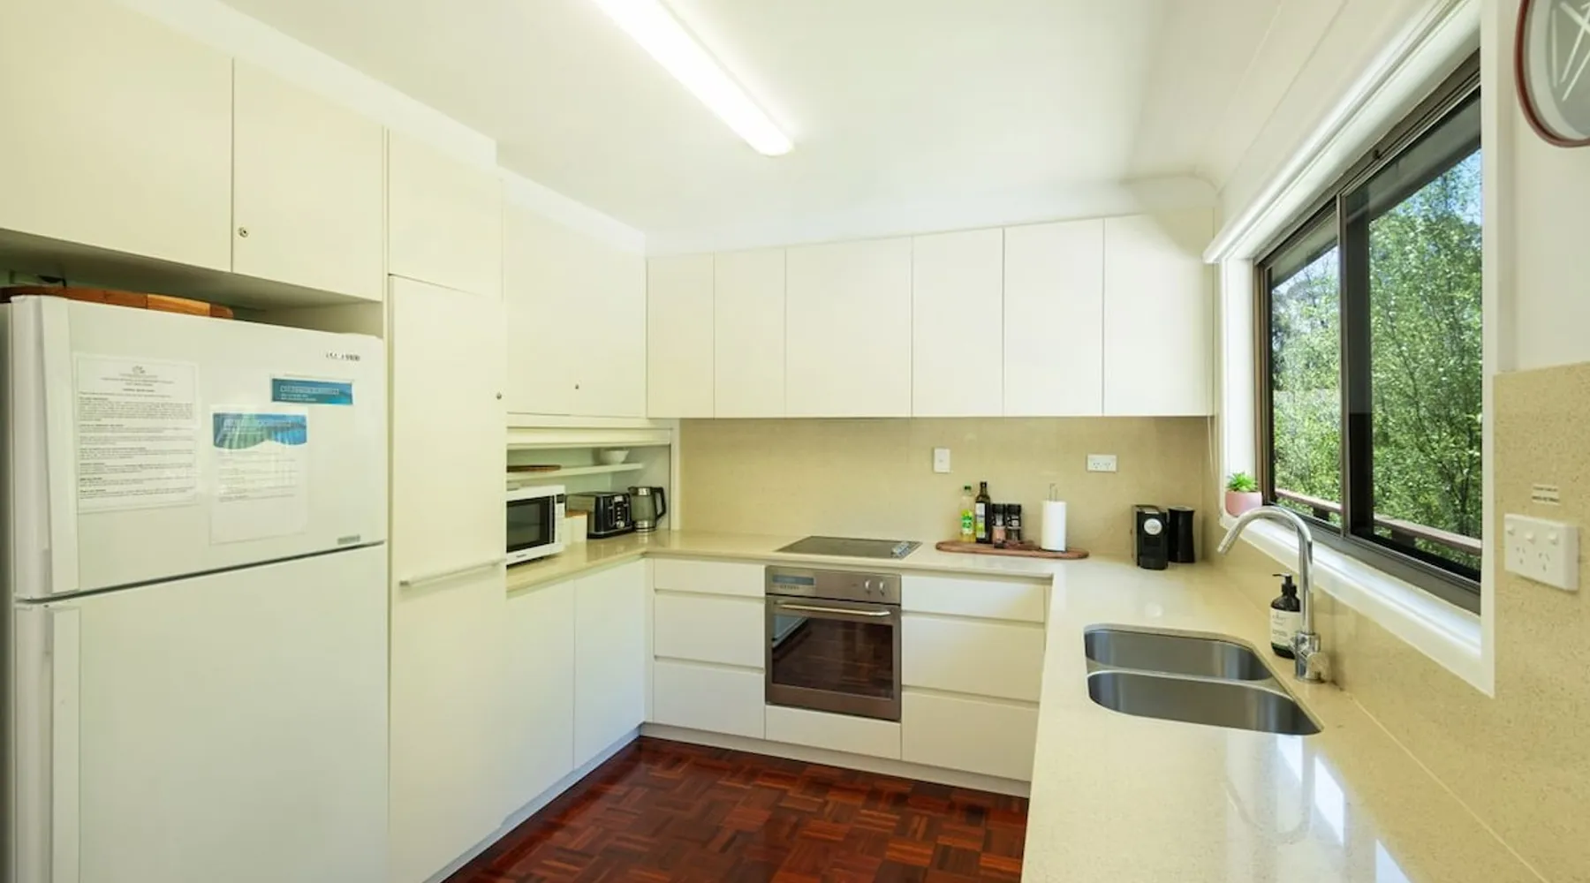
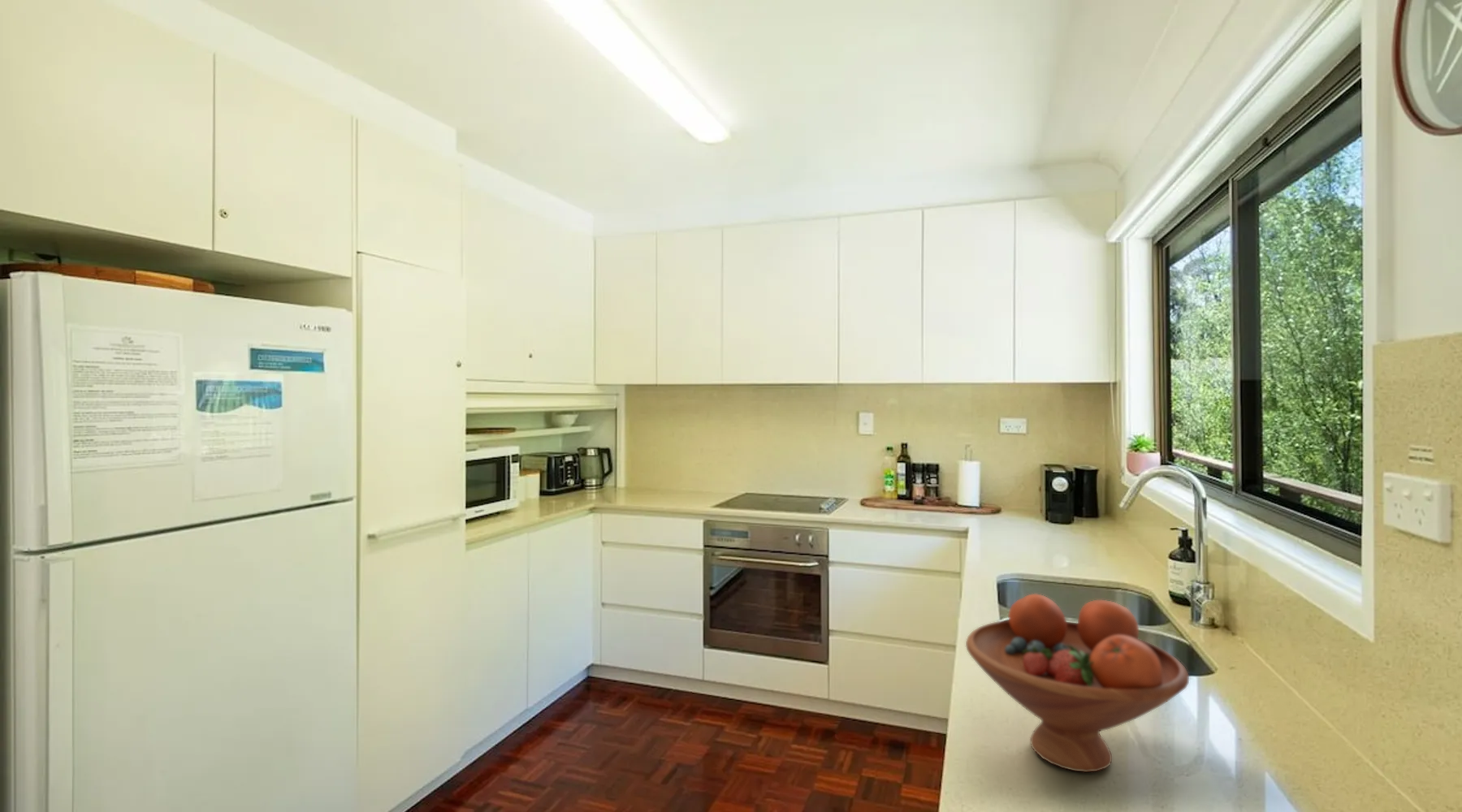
+ fruit bowl (1070, 682)
